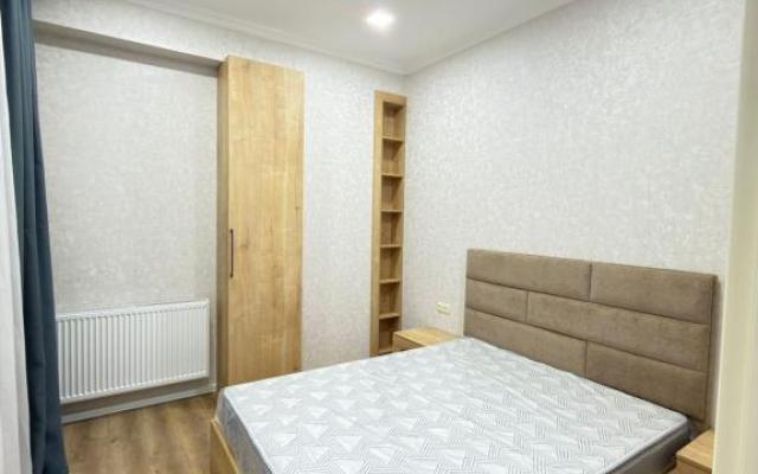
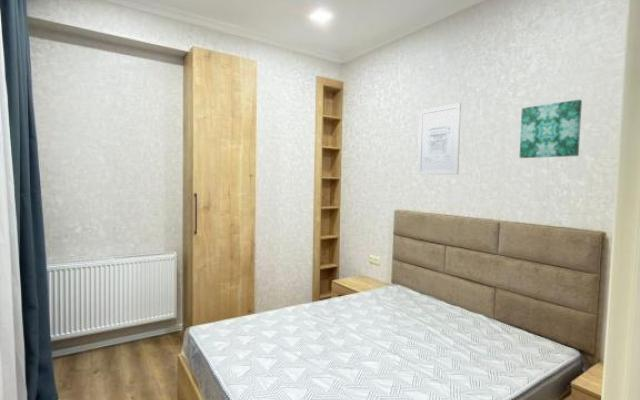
+ wall art (437, 141)
+ wall art (548, 130)
